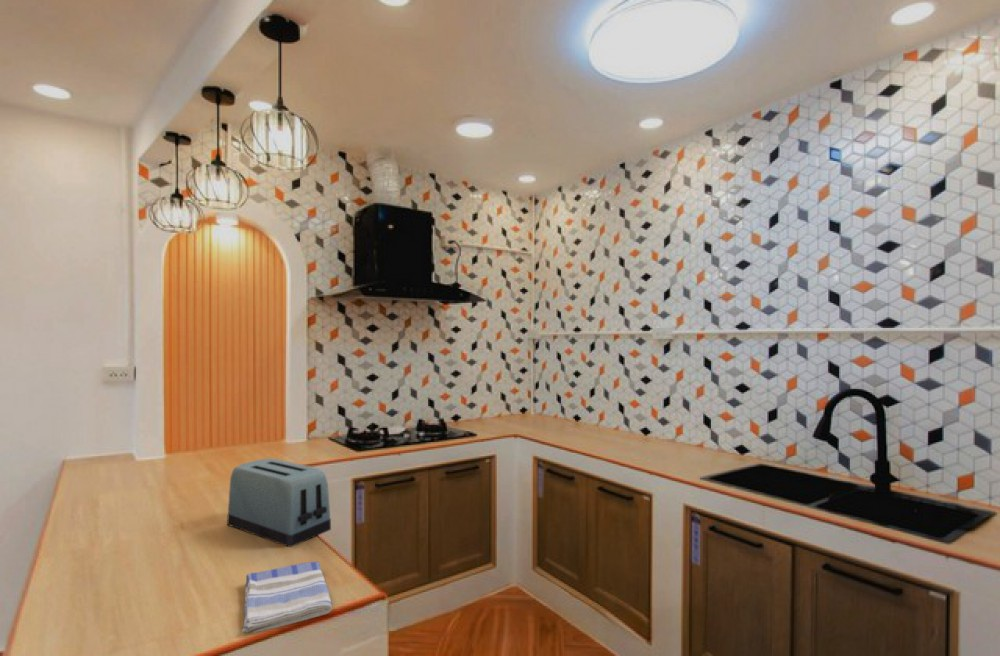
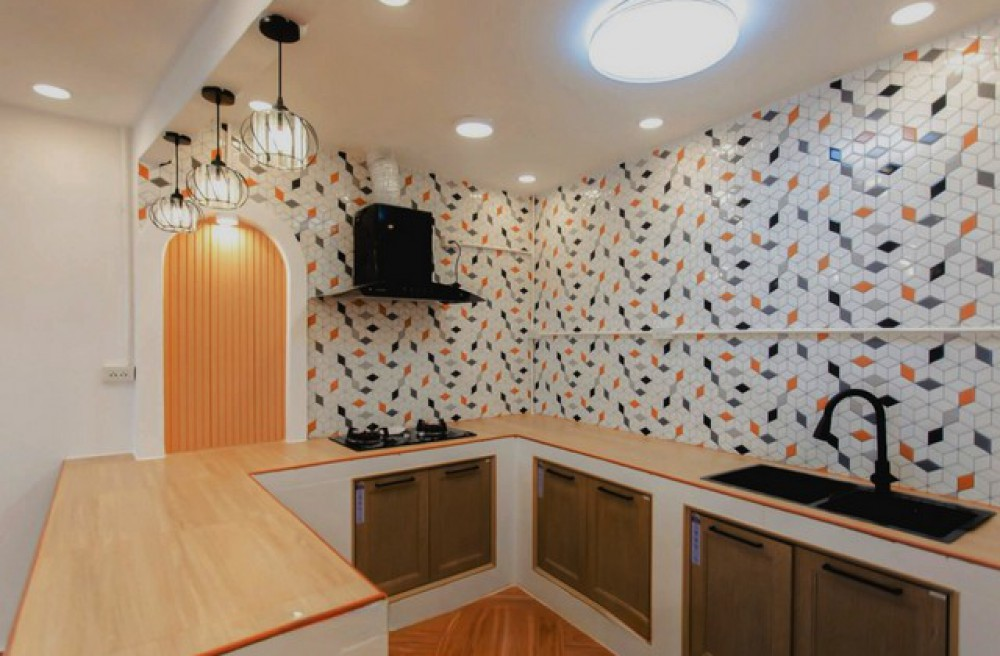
- dish towel (286, 591)
- toaster (279, 497)
